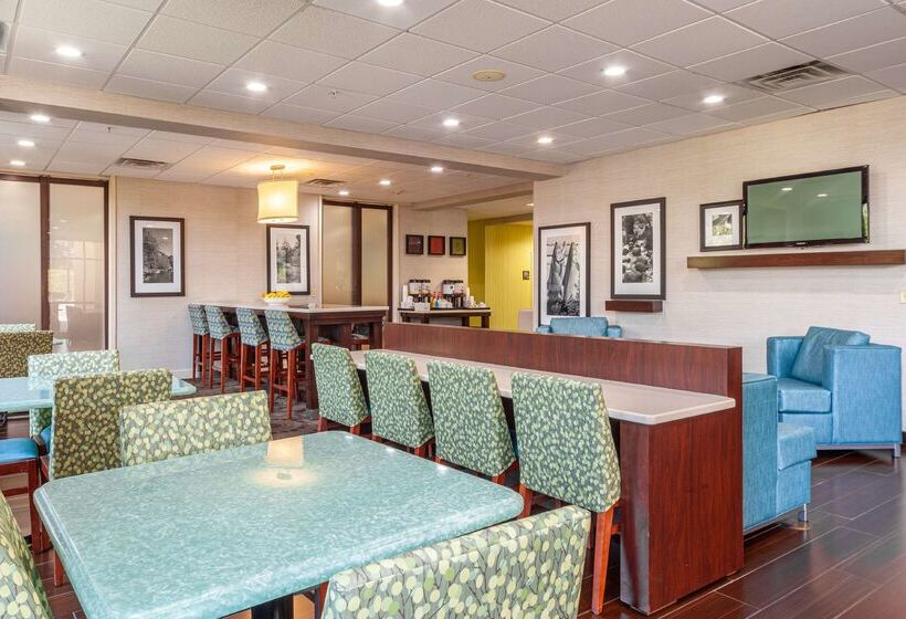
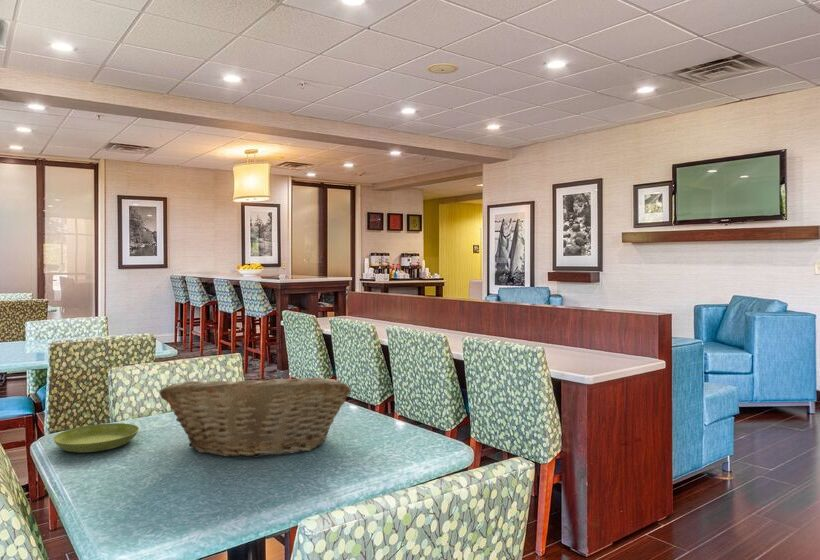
+ saucer (97, 438)
+ fruit basket (258, 406)
